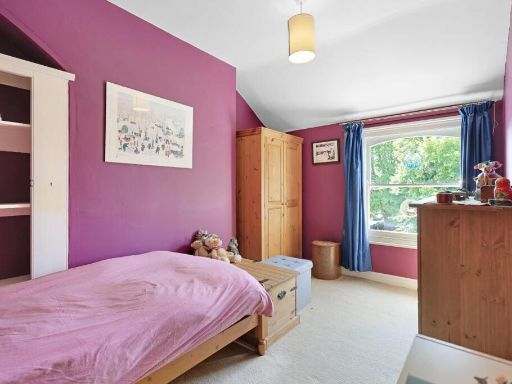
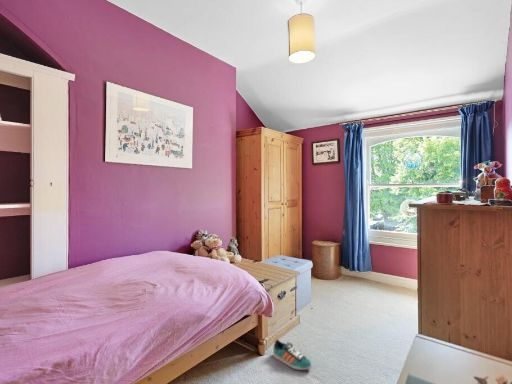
+ sneaker (290, 353)
